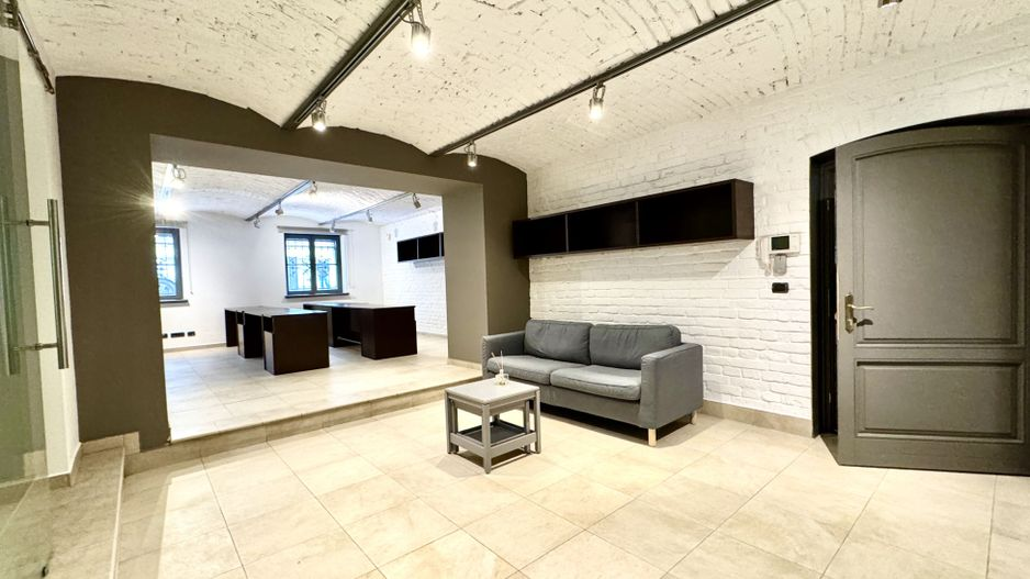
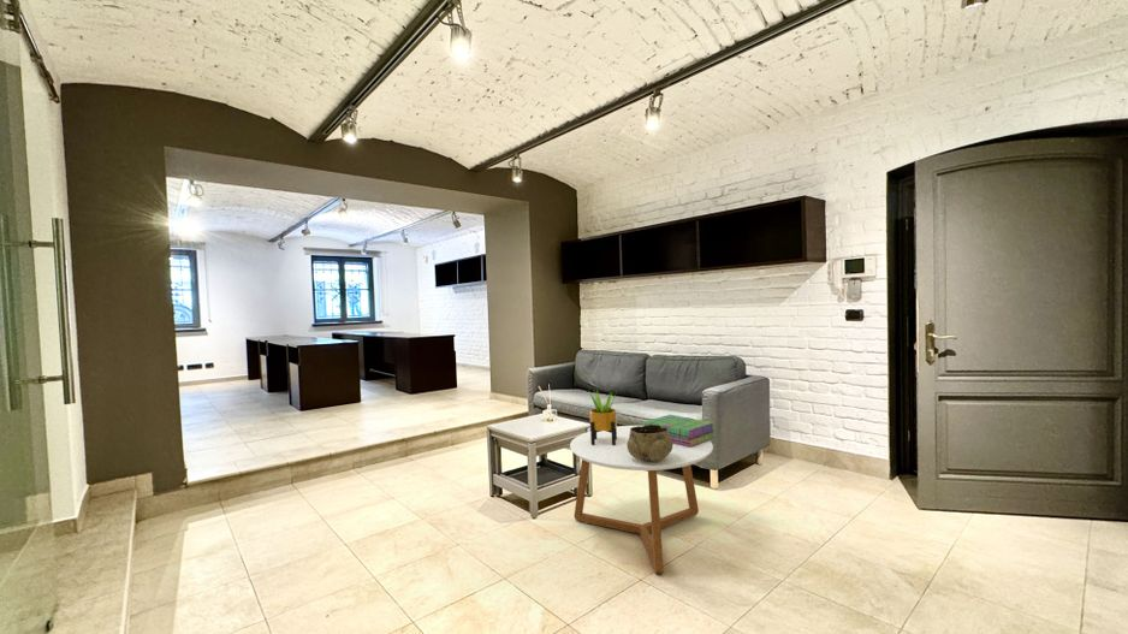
+ decorative bowl (649, 443)
+ stack of books (678, 428)
+ potted plant (602, 414)
+ coffee table (648, 484)
